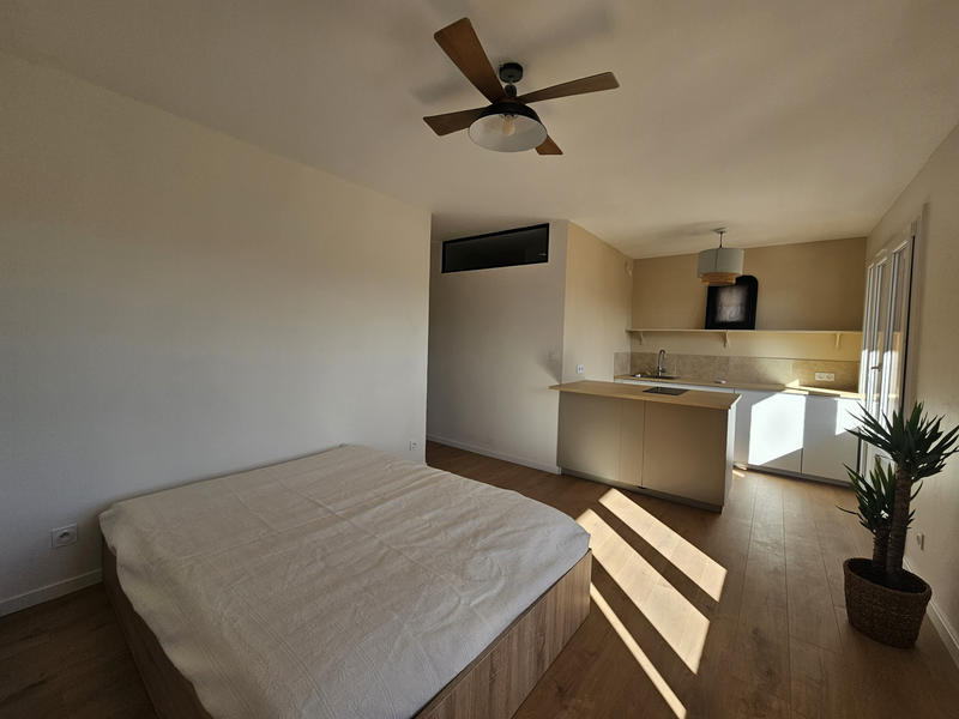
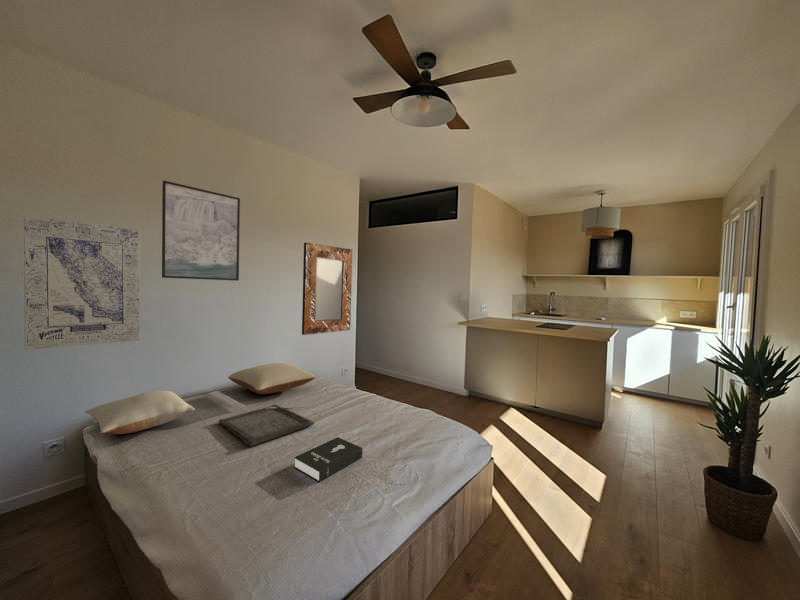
+ serving tray (266, 422)
+ wall art (87, 284)
+ home mirror (328, 289)
+ booklet (329, 457)
+ pillow (272, 378)
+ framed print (203, 234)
+ pillow (141, 410)
